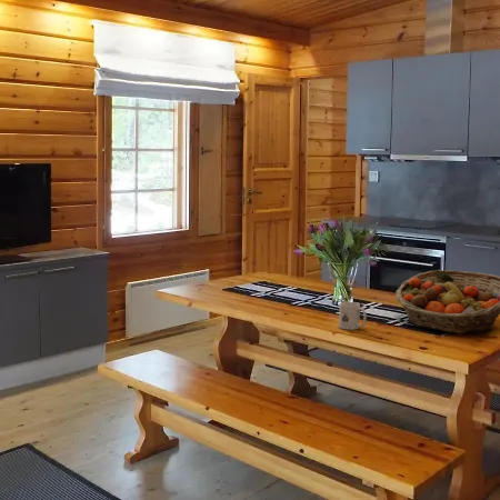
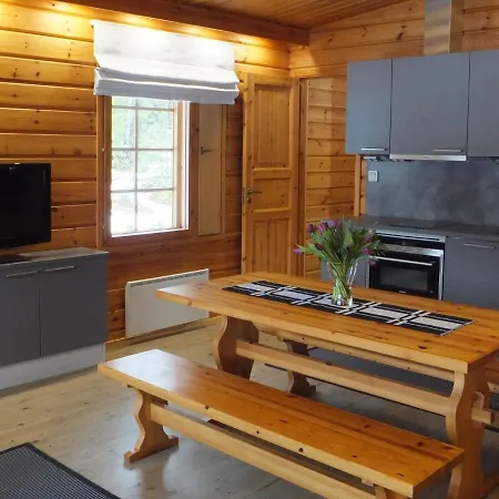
- mug (352, 316)
- fruit basket (452, 300)
